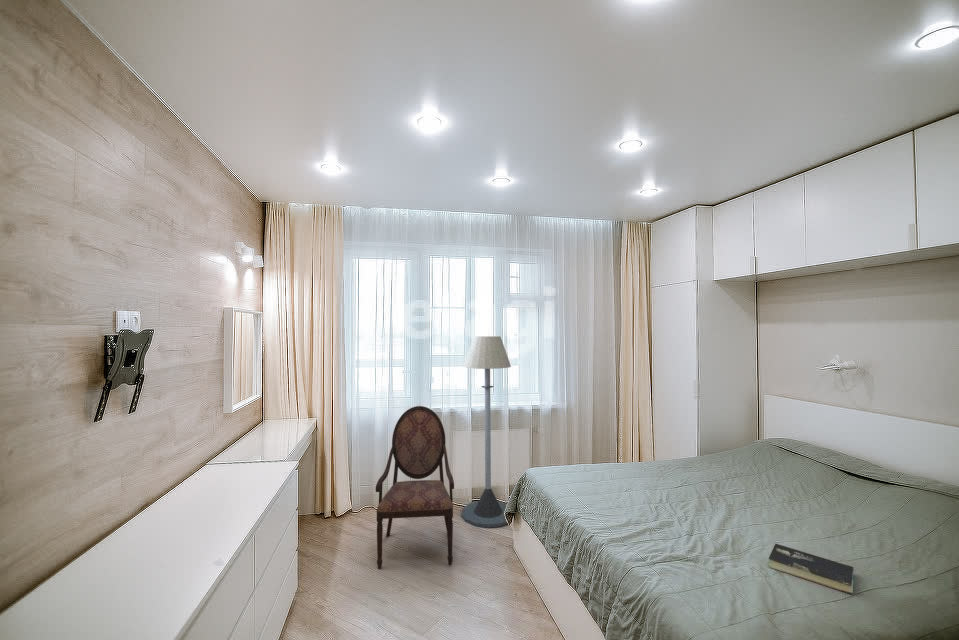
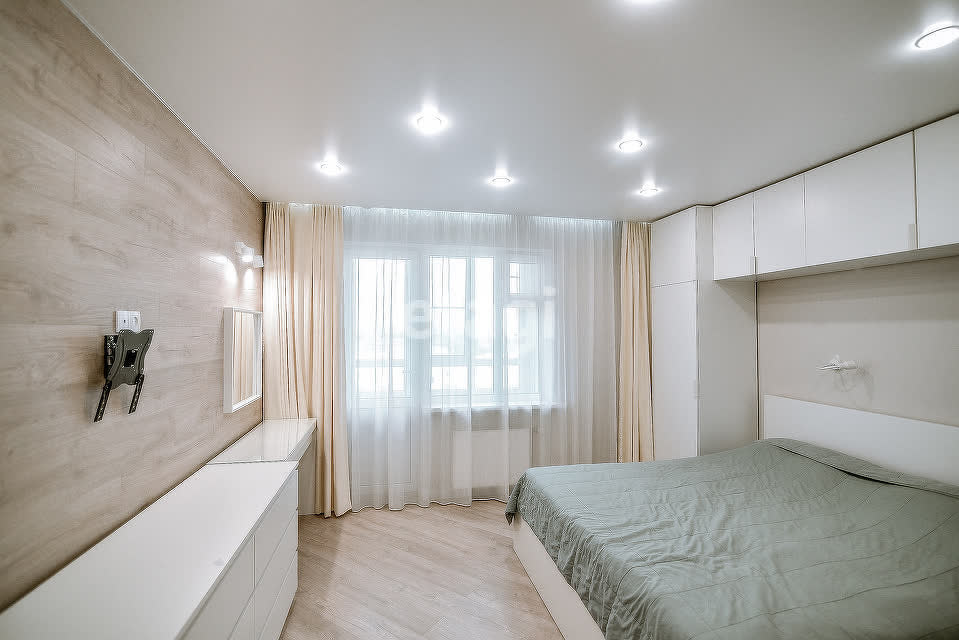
- floor lamp (487, 424)
- book (810, 566)
- armchair (417, 478)
